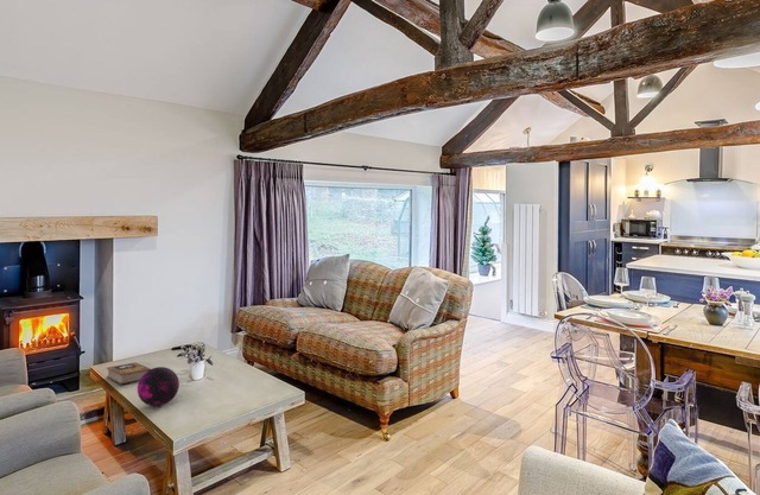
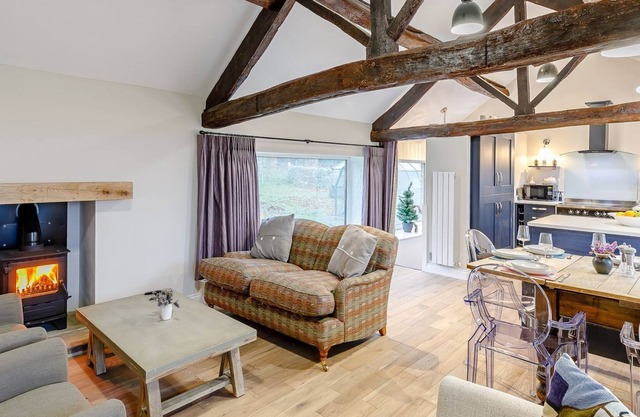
- book (128, 372)
- decorative orb (158, 386)
